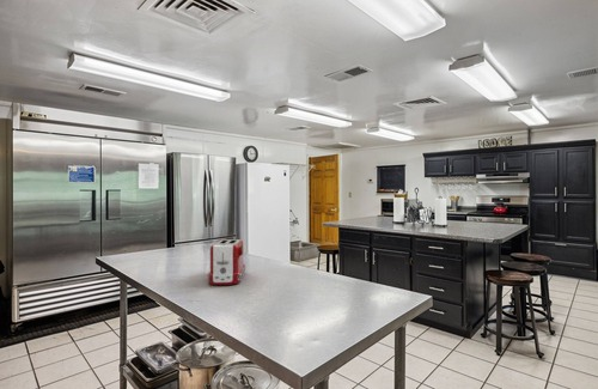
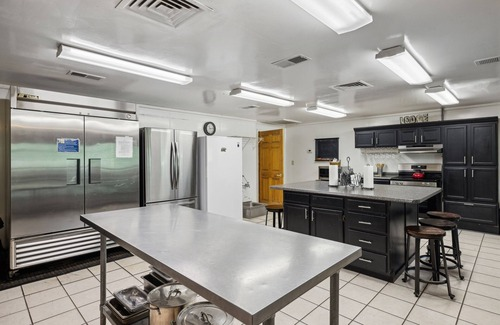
- toaster (227, 260)
